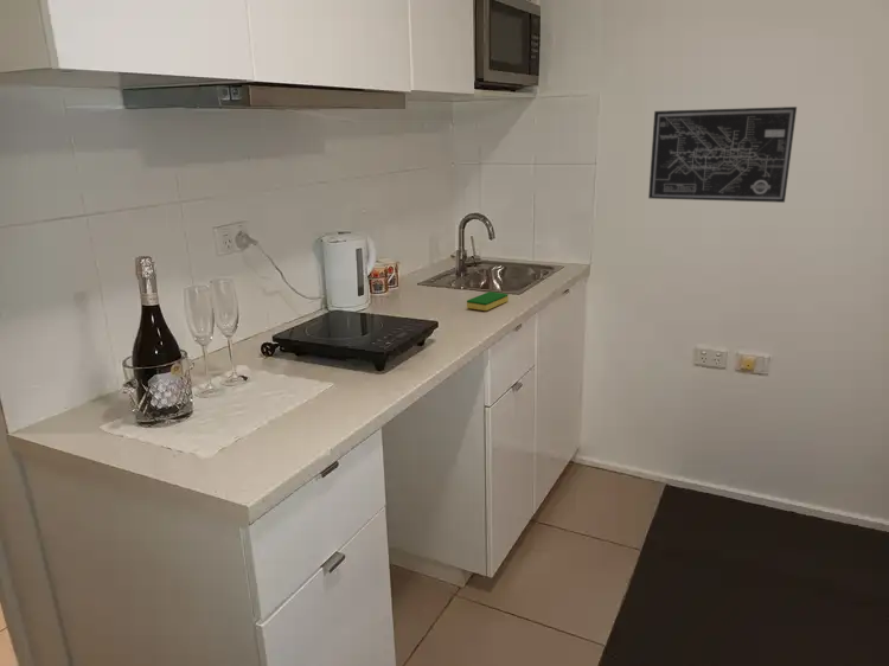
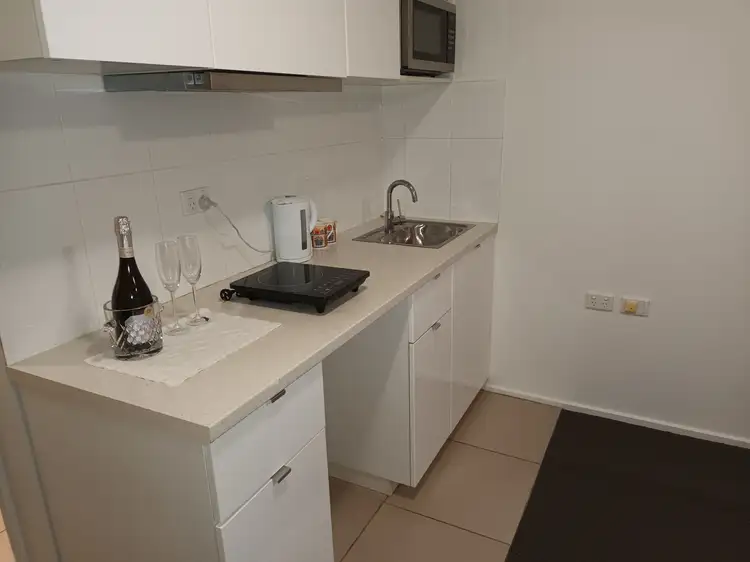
- wall art (717, 155)
- dish sponge (487, 300)
